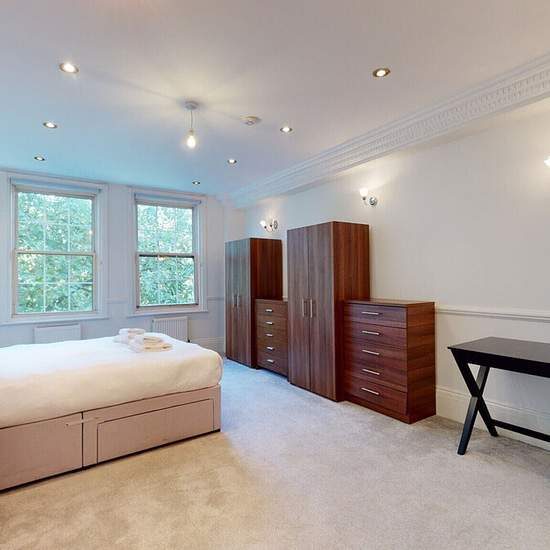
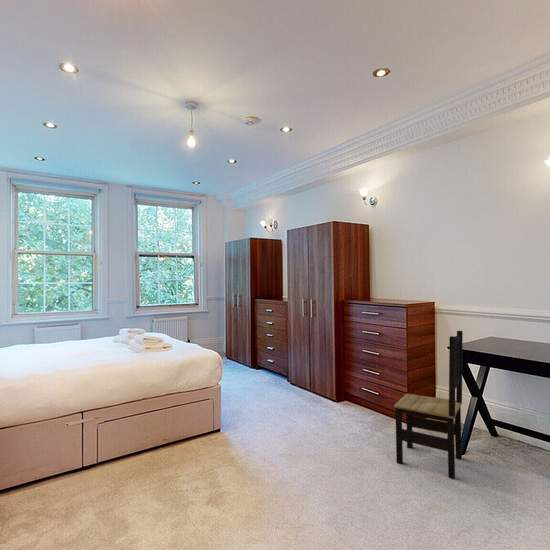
+ dining chair (429, 397)
